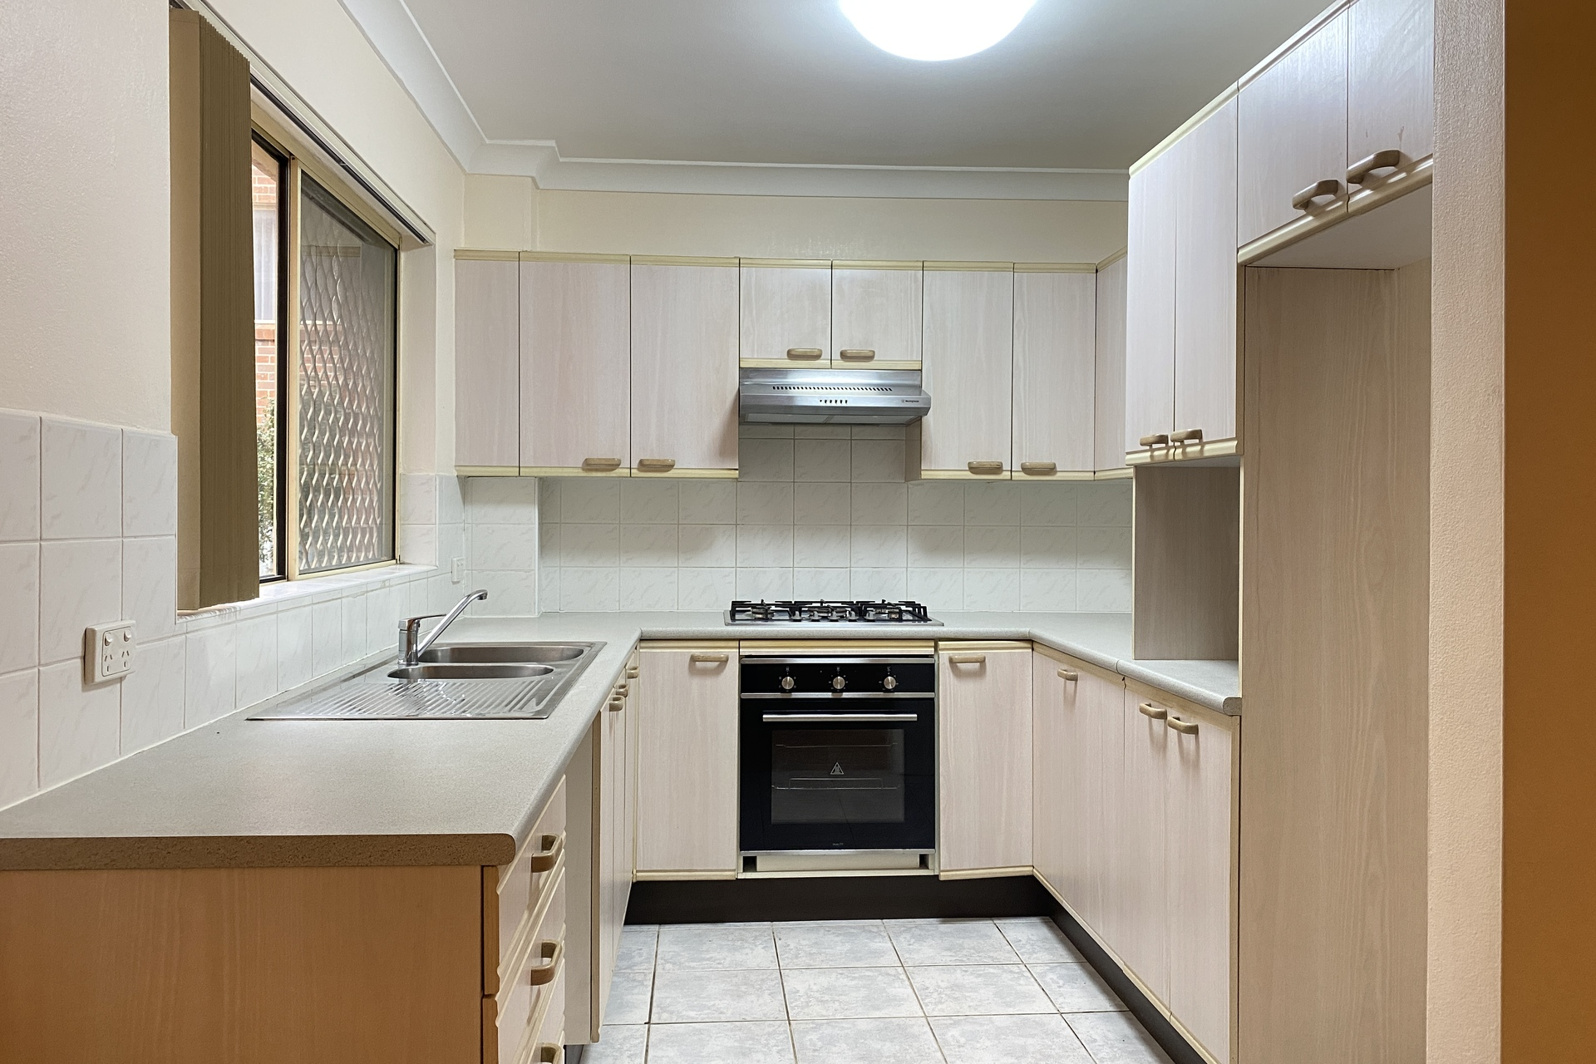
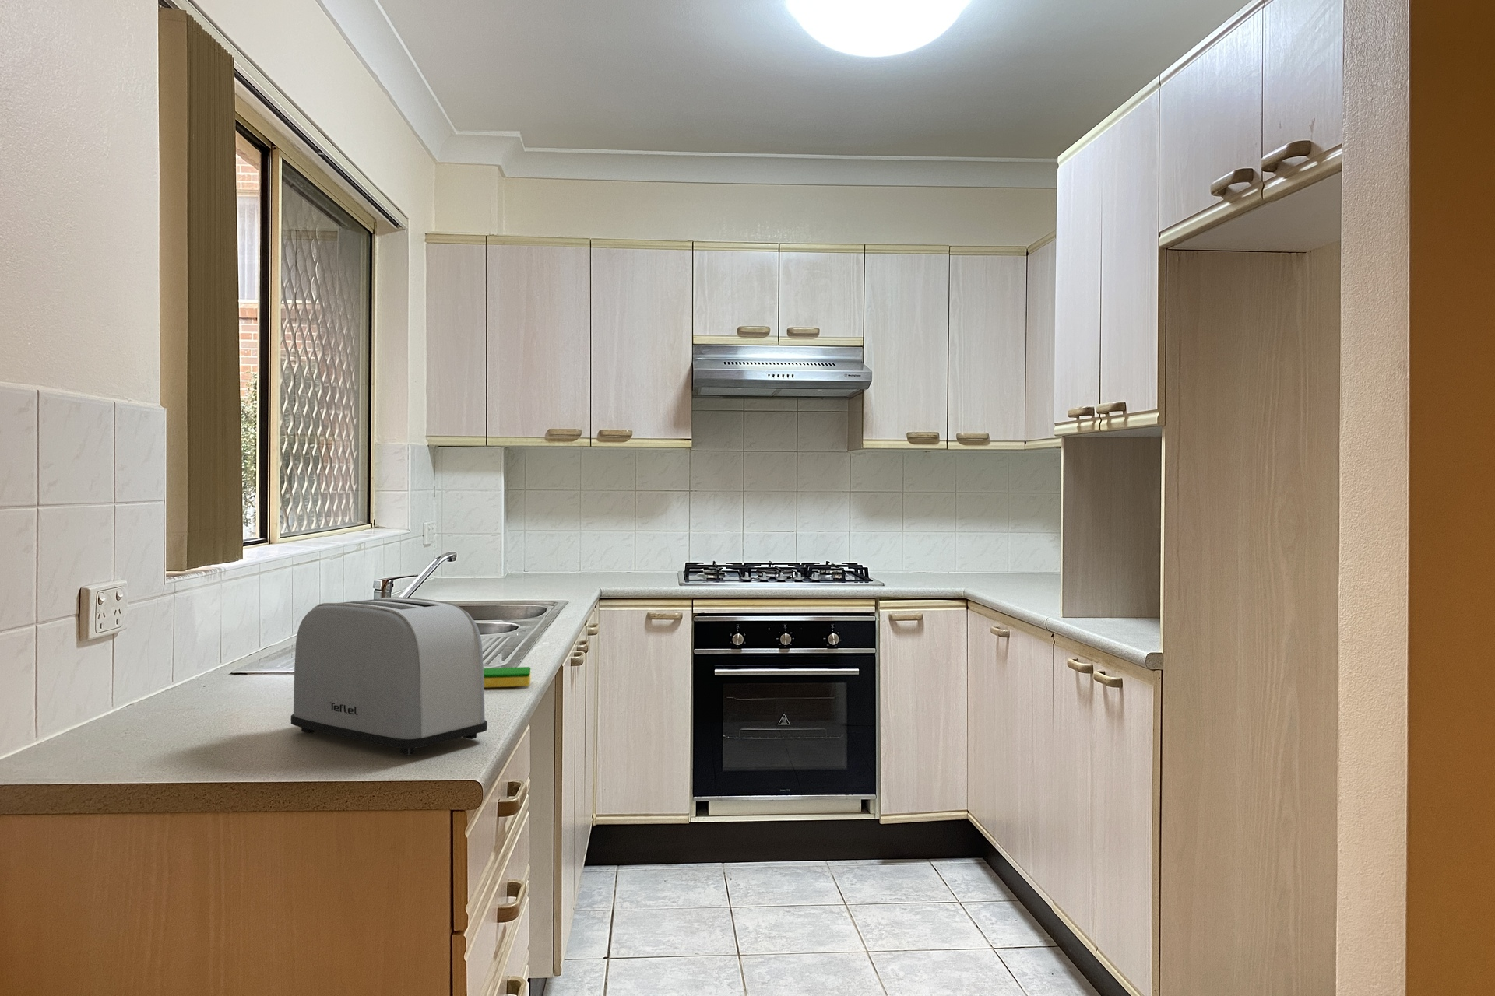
+ toaster (385, 667)
+ dish sponge (492, 677)
